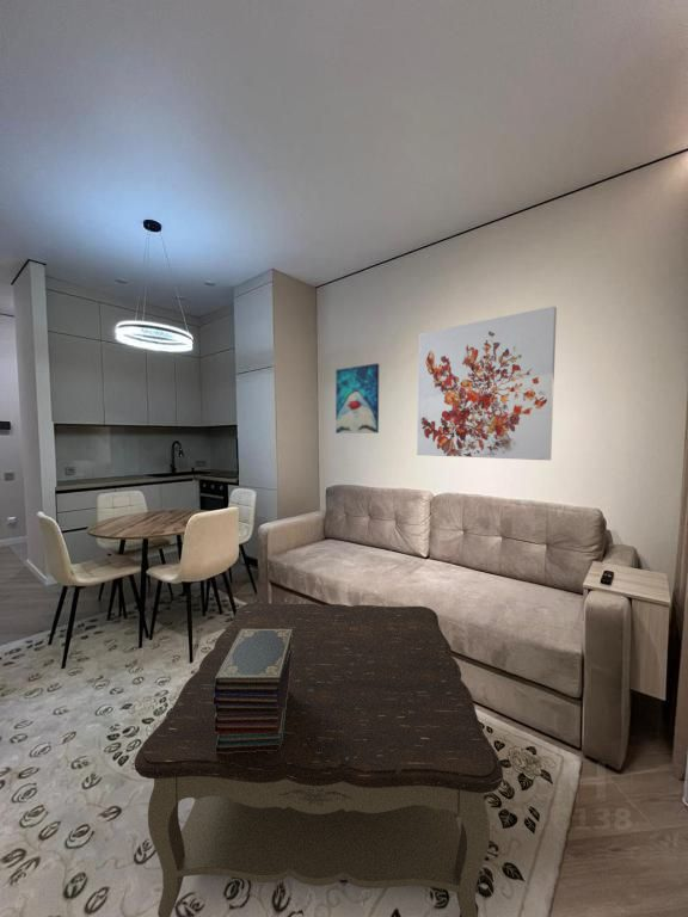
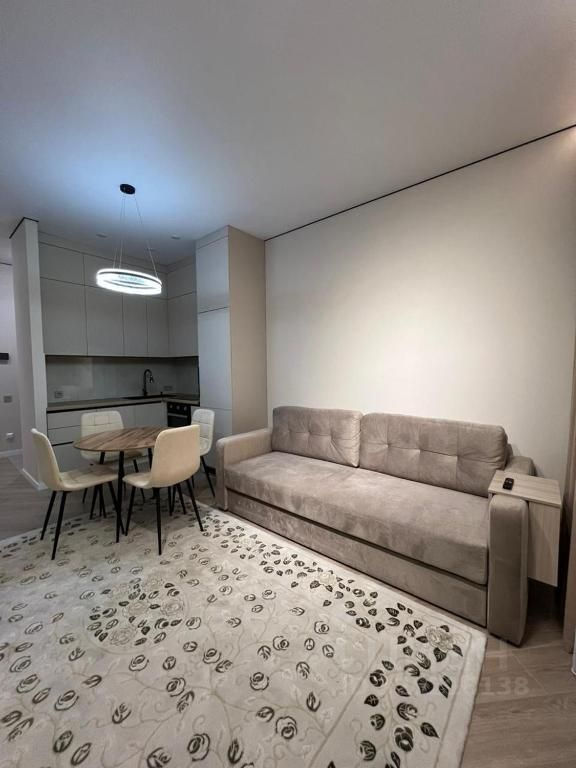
- wall art (356, 400)
- coffee table (328, 719)
- wall art (478, 390)
- book stack (257, 683)
